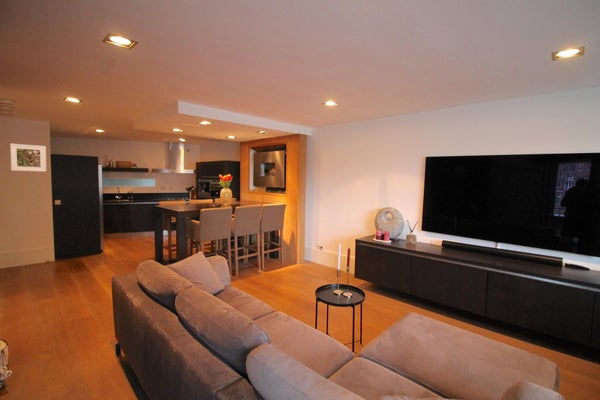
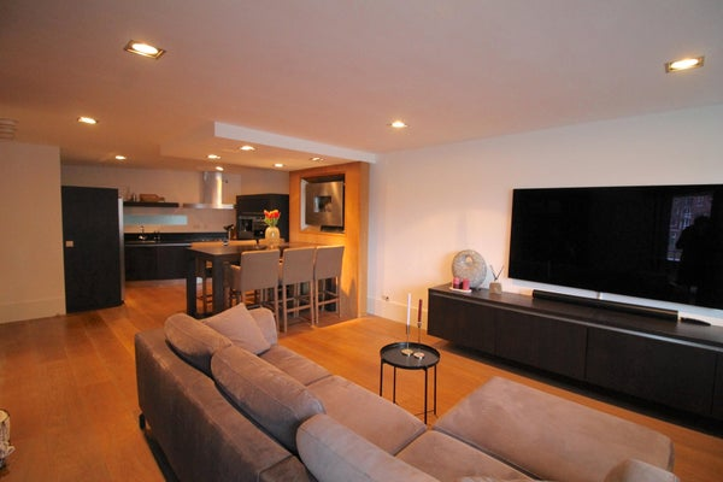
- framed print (28, 158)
